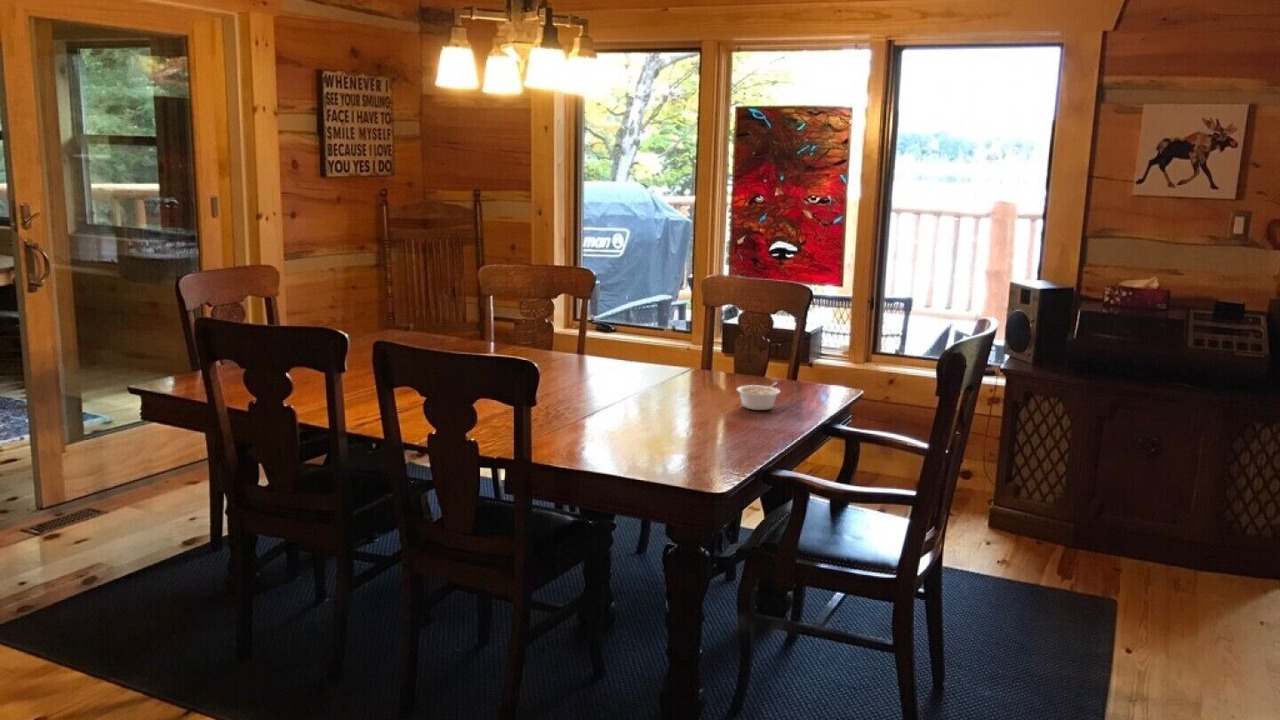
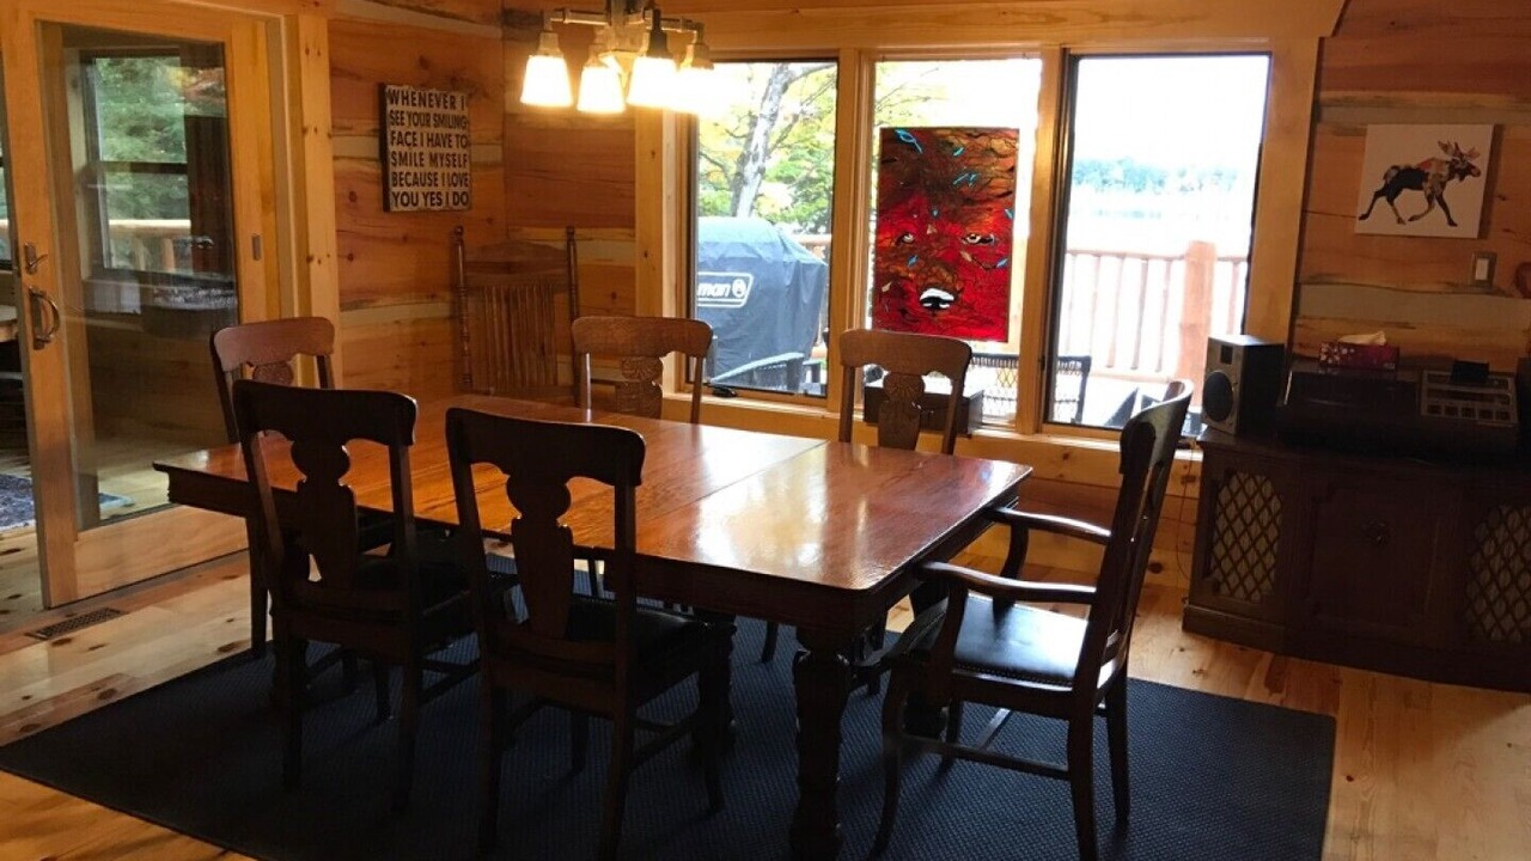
- legume (758, 396)
